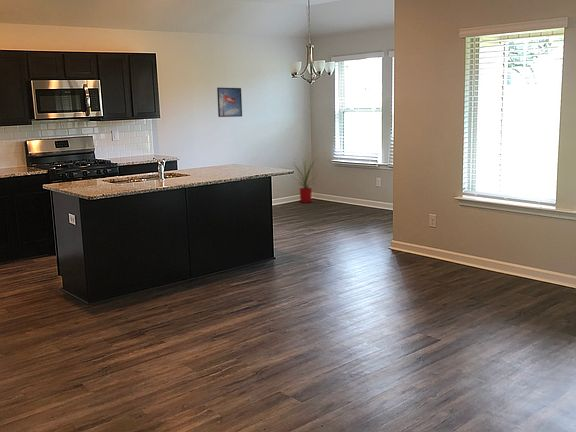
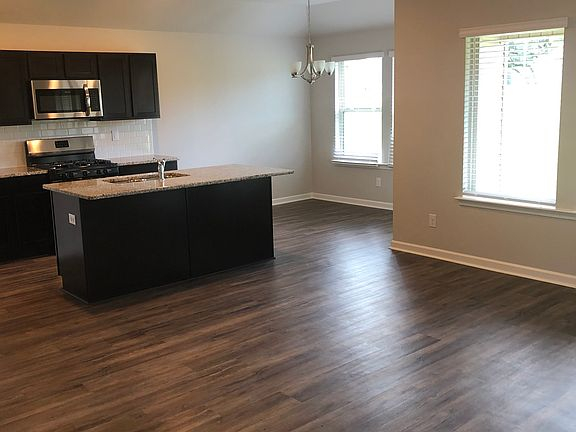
- house plant (305, 179)
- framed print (229, 102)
